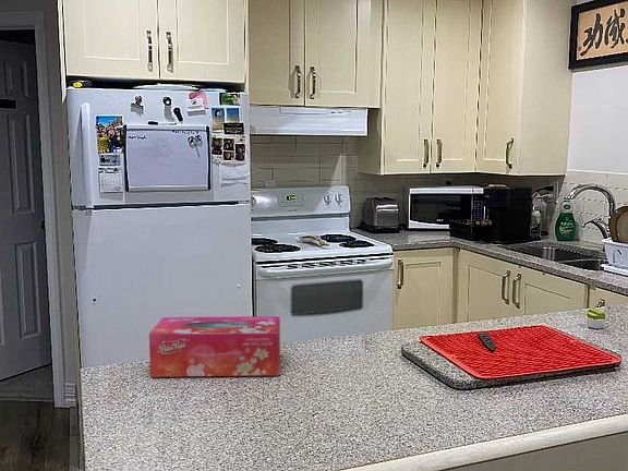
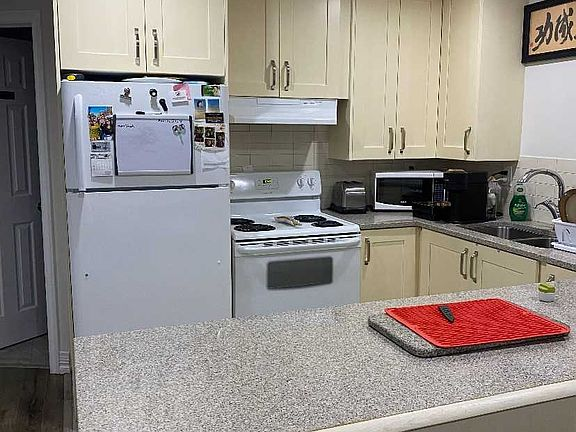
- tissue box (218, 345)
